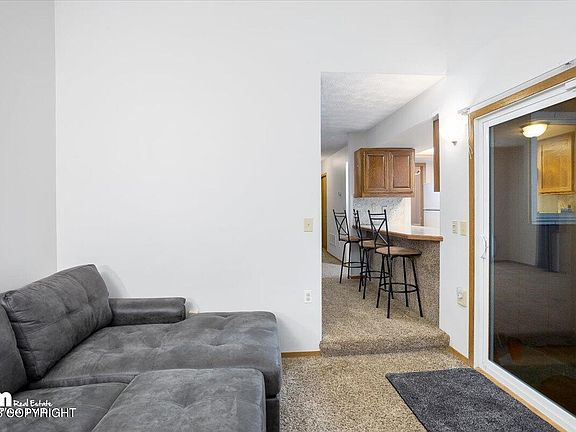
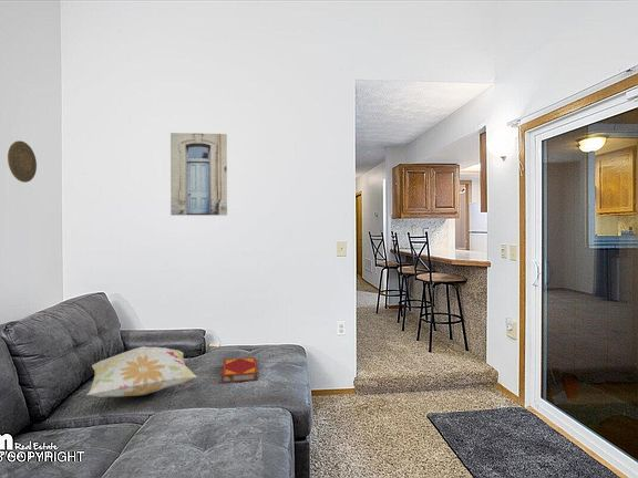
+ wall art (198, 174)
+ decorative plate (24, 162)
+ decorative pillow (142, 370)
+ hardback book (239, 368)
